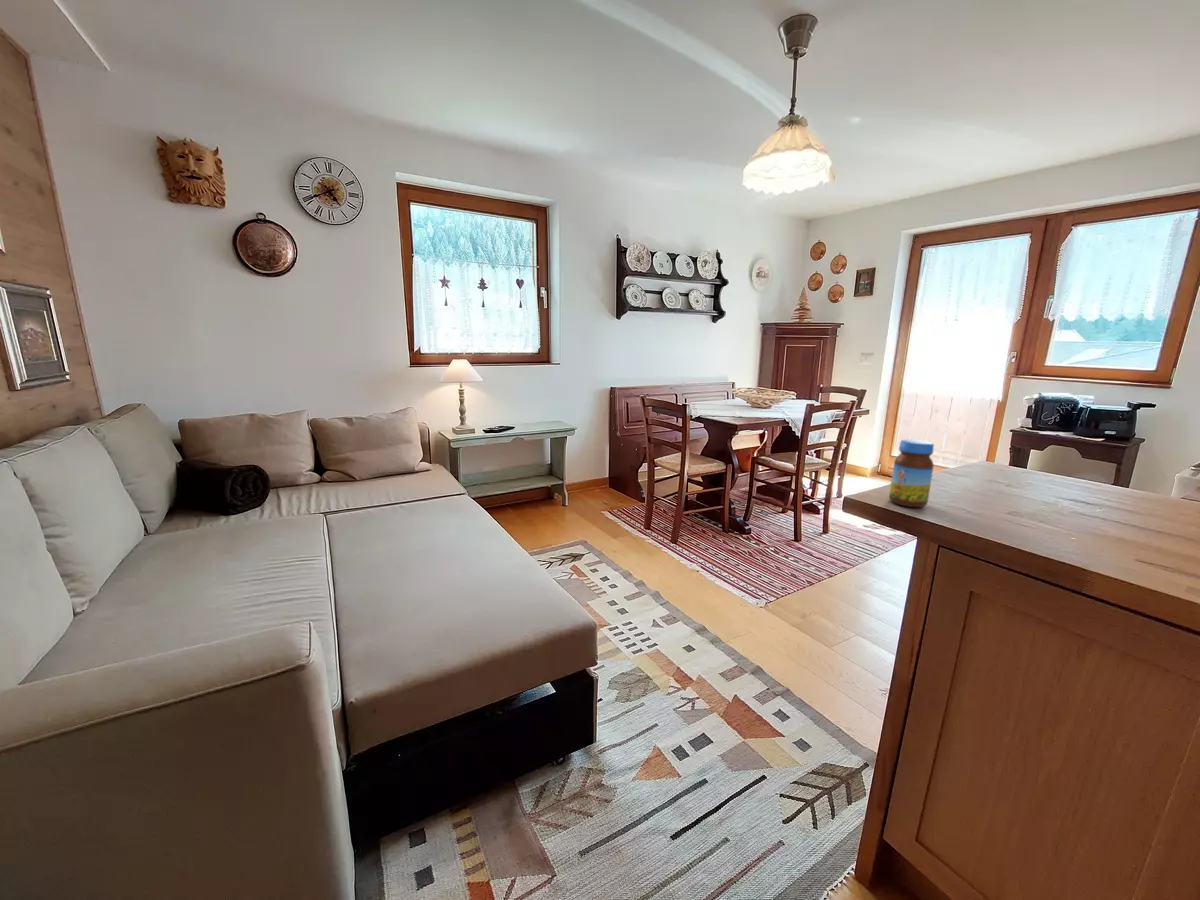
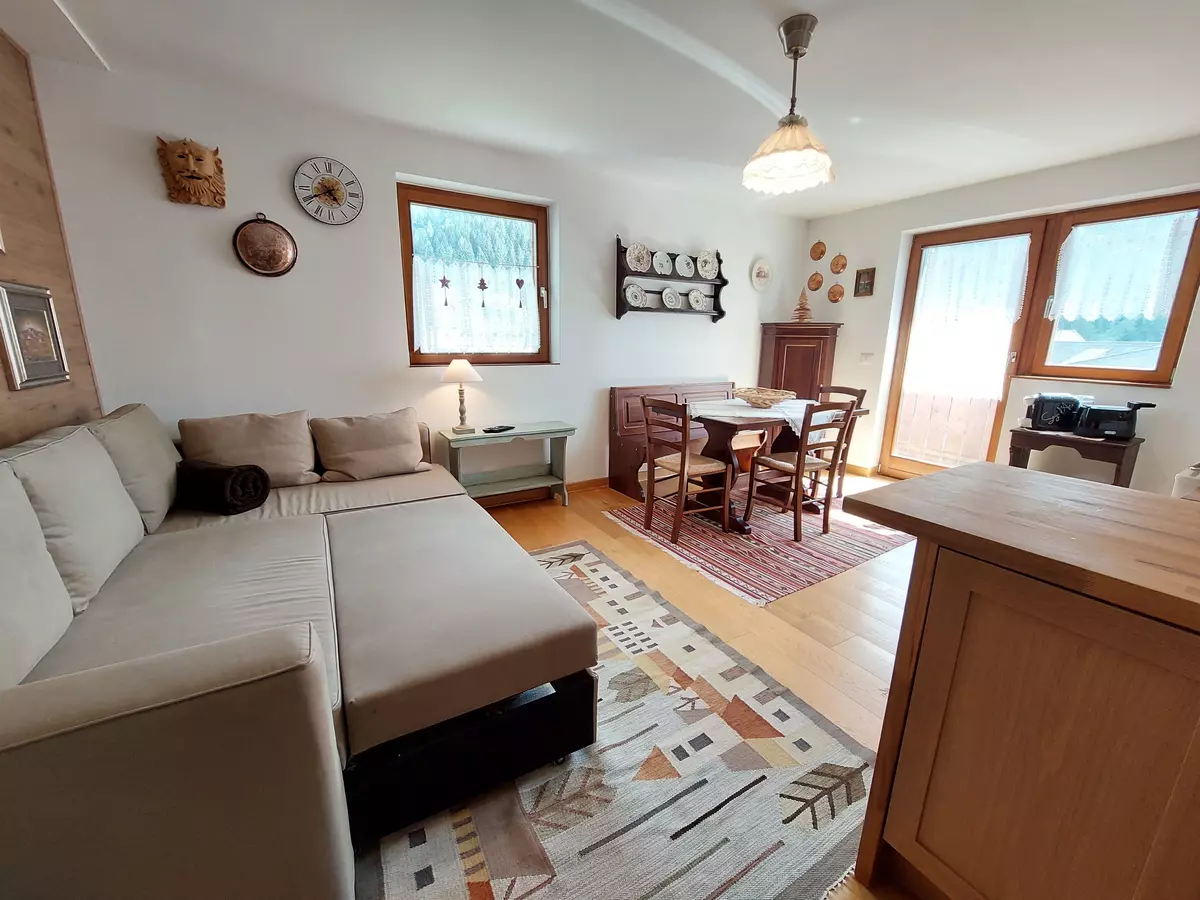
- jar (912, 472)
